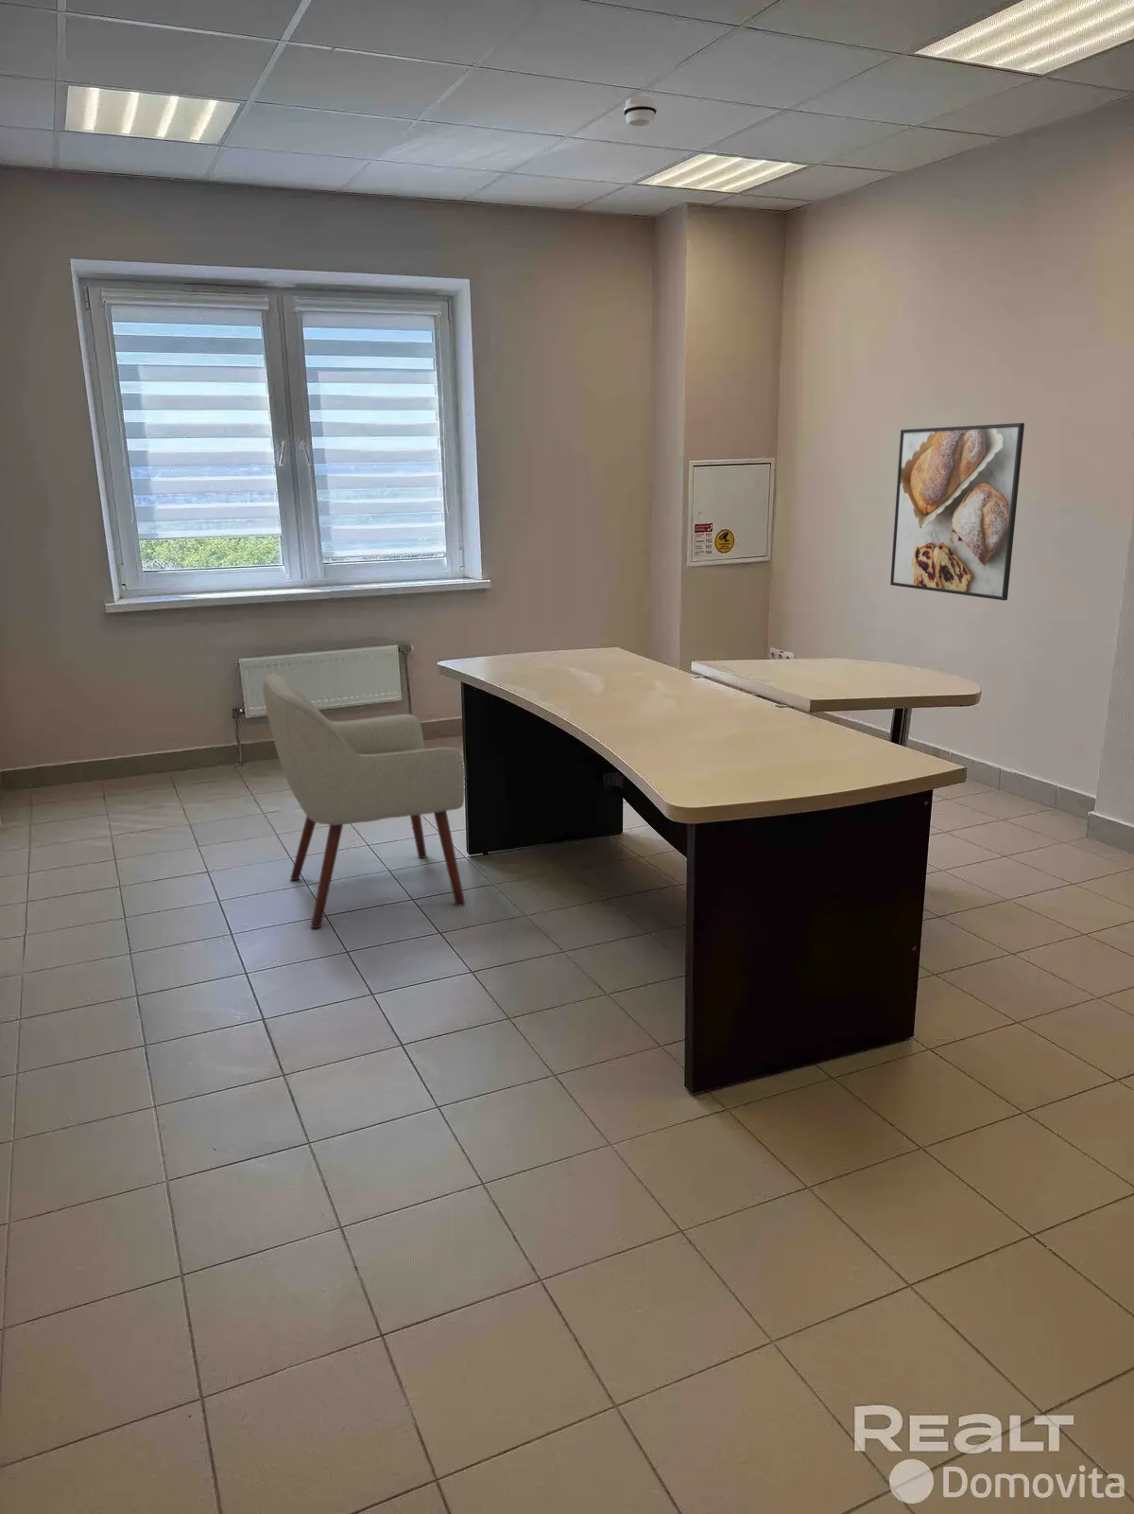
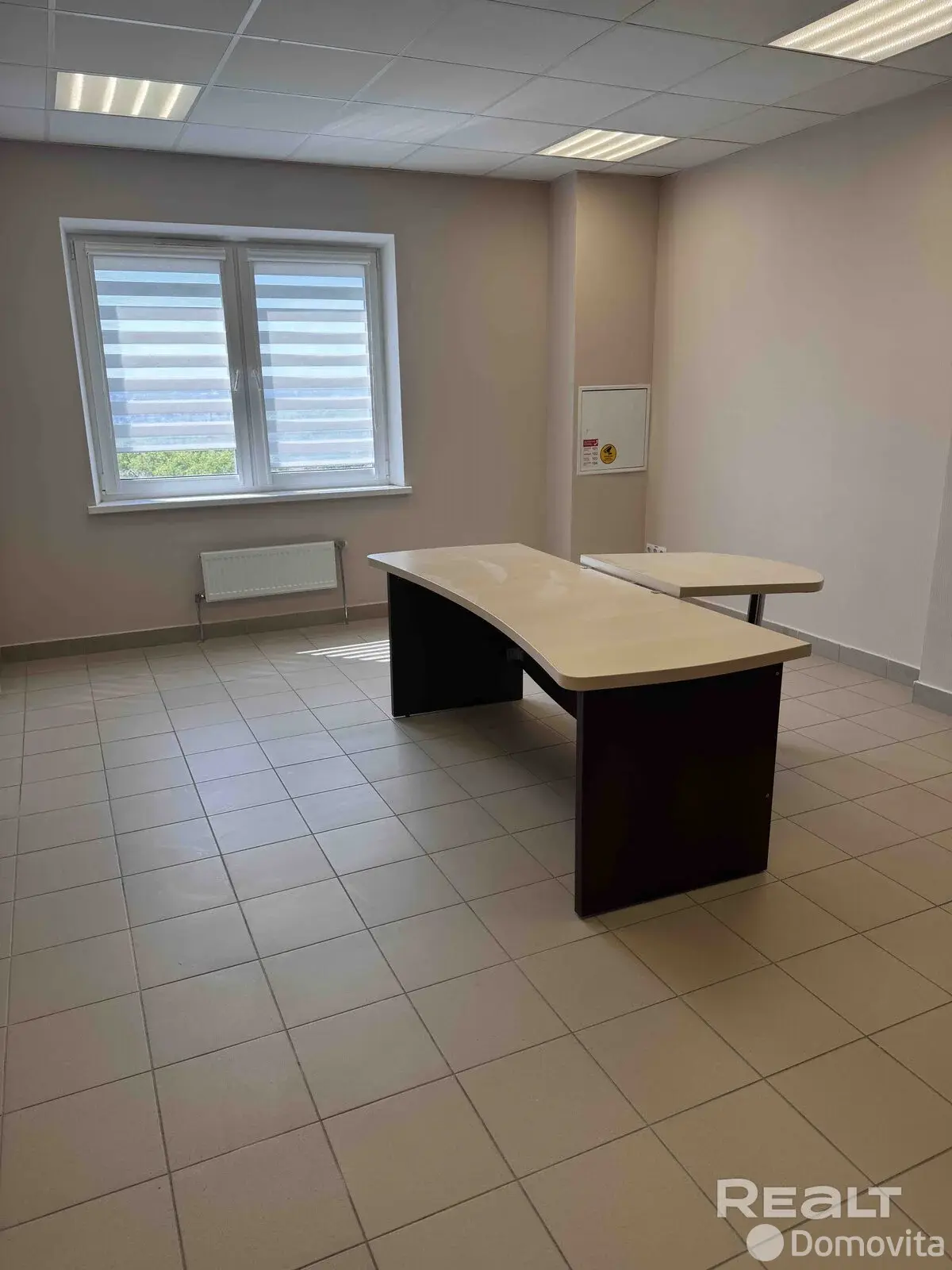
- smoke detector (640, 112)
- chair (362, 787)
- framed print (951, 511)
